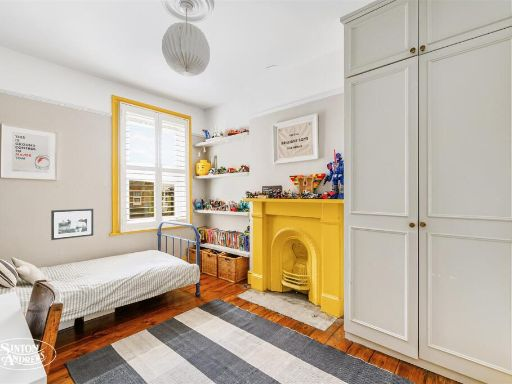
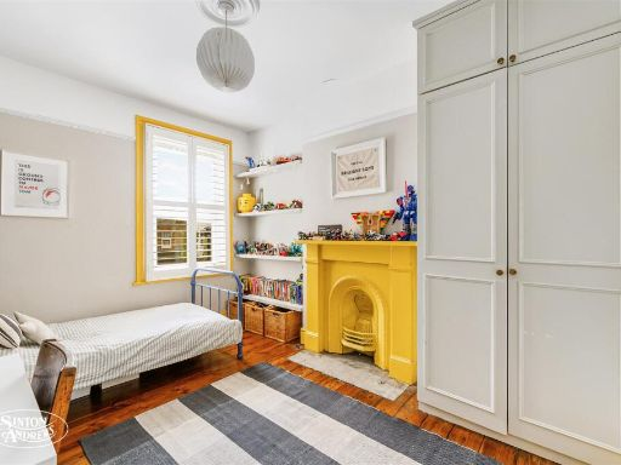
- picture frame (73, 223)
